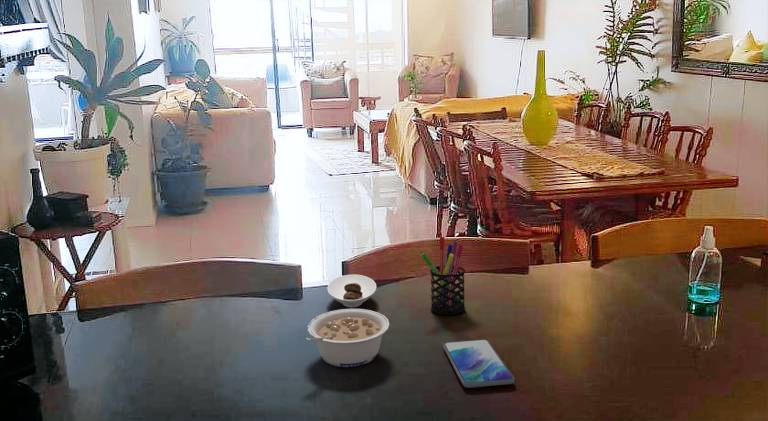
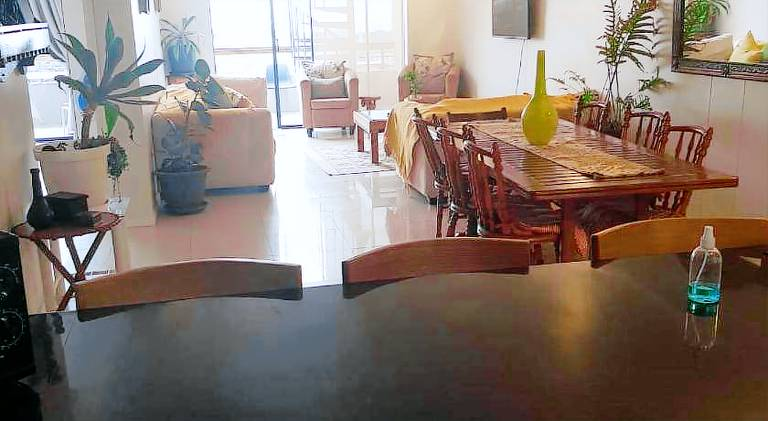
- smartphone (476, 362)
- legume (348, 337)
- saucer (352, 292)
- pen holder (443, 275)
